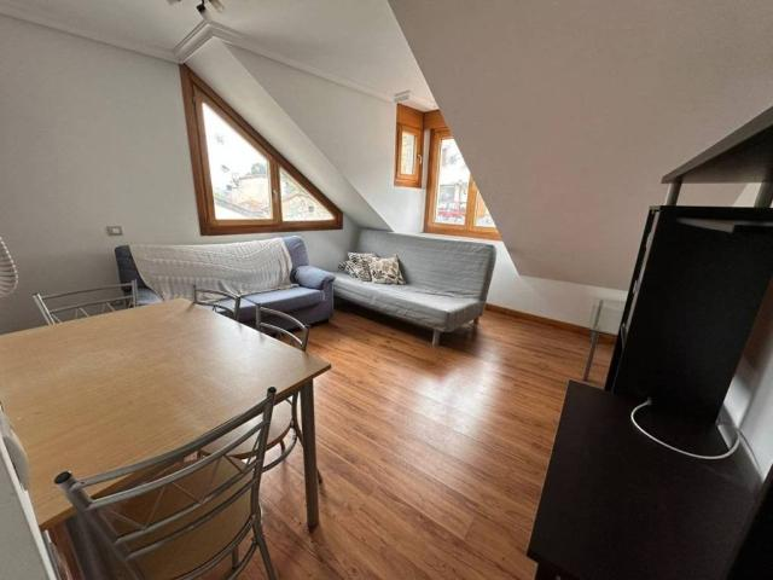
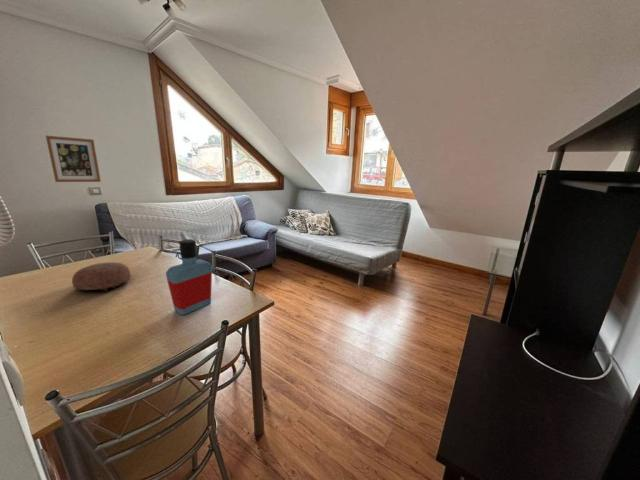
+ wall art (75, 160)
+ bottle (190, 274)
+ decorative bowl (102, 274)
